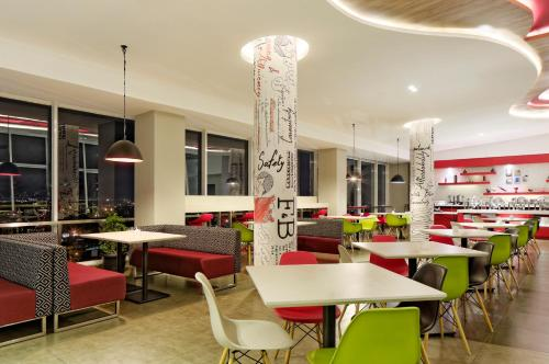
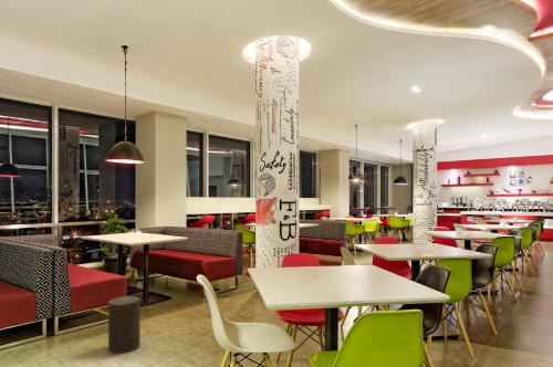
+ stool (124, 323)
